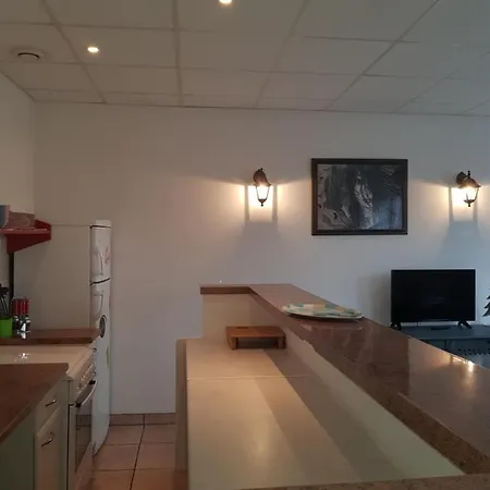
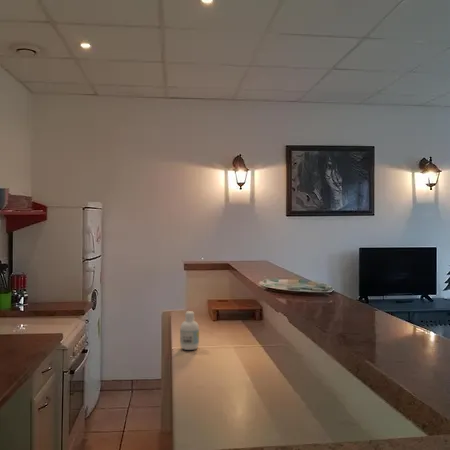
+ bottle (189, 330)
